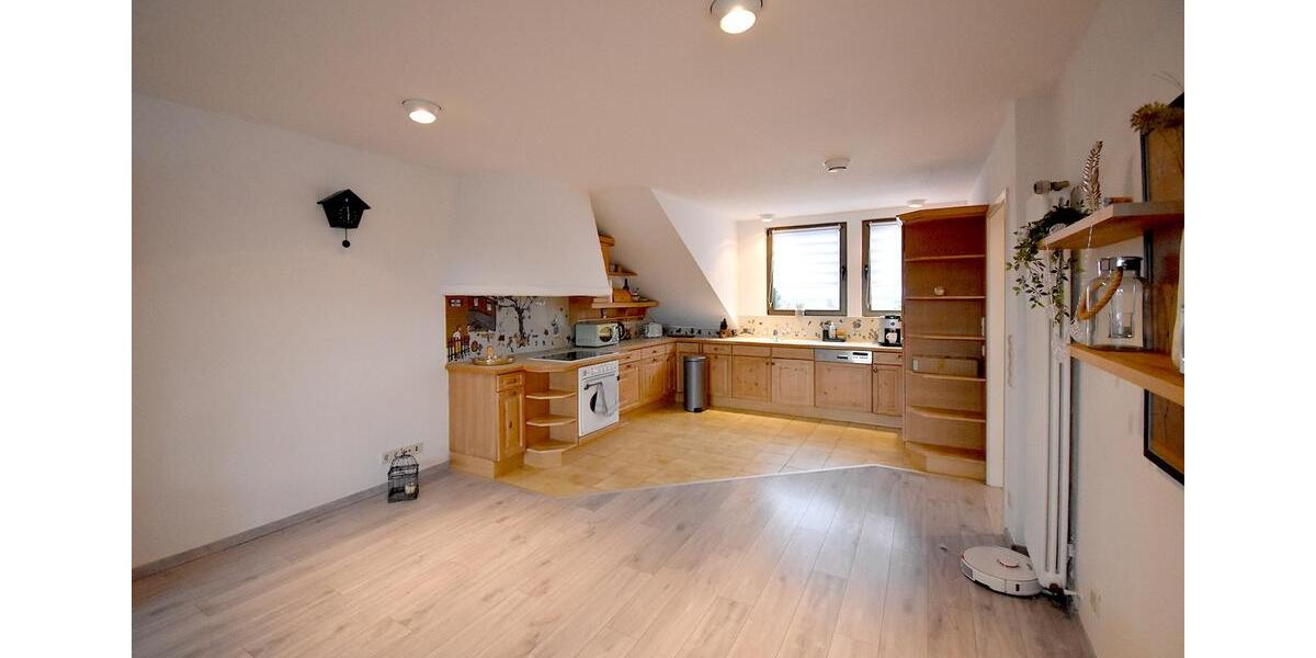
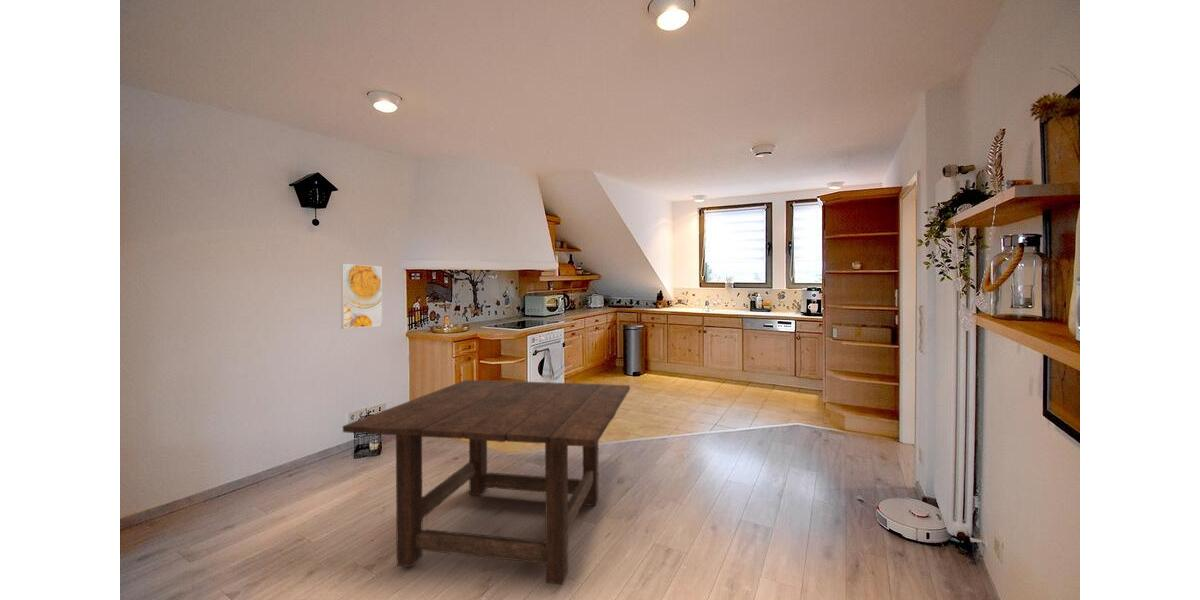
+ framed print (362, 296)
+ dining table (513, 474)
